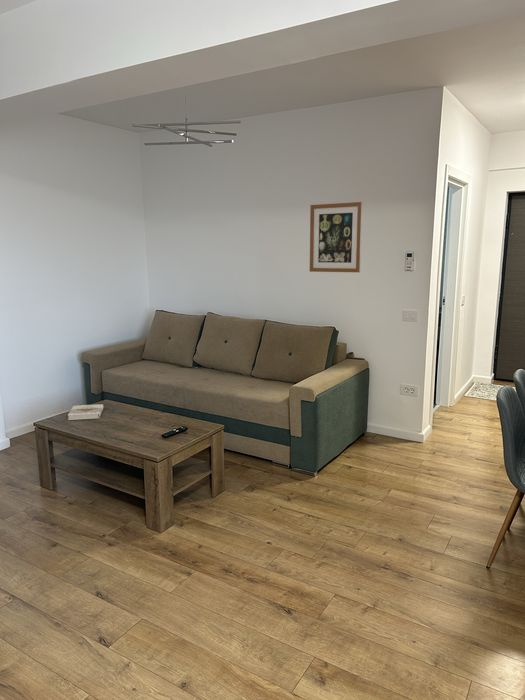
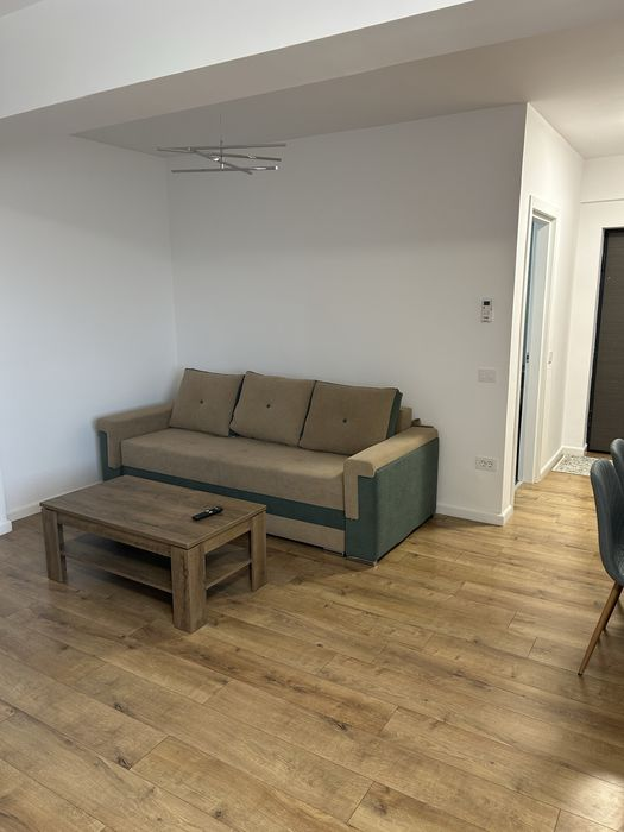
- book (86, 411)
- wall art (334, 238)
